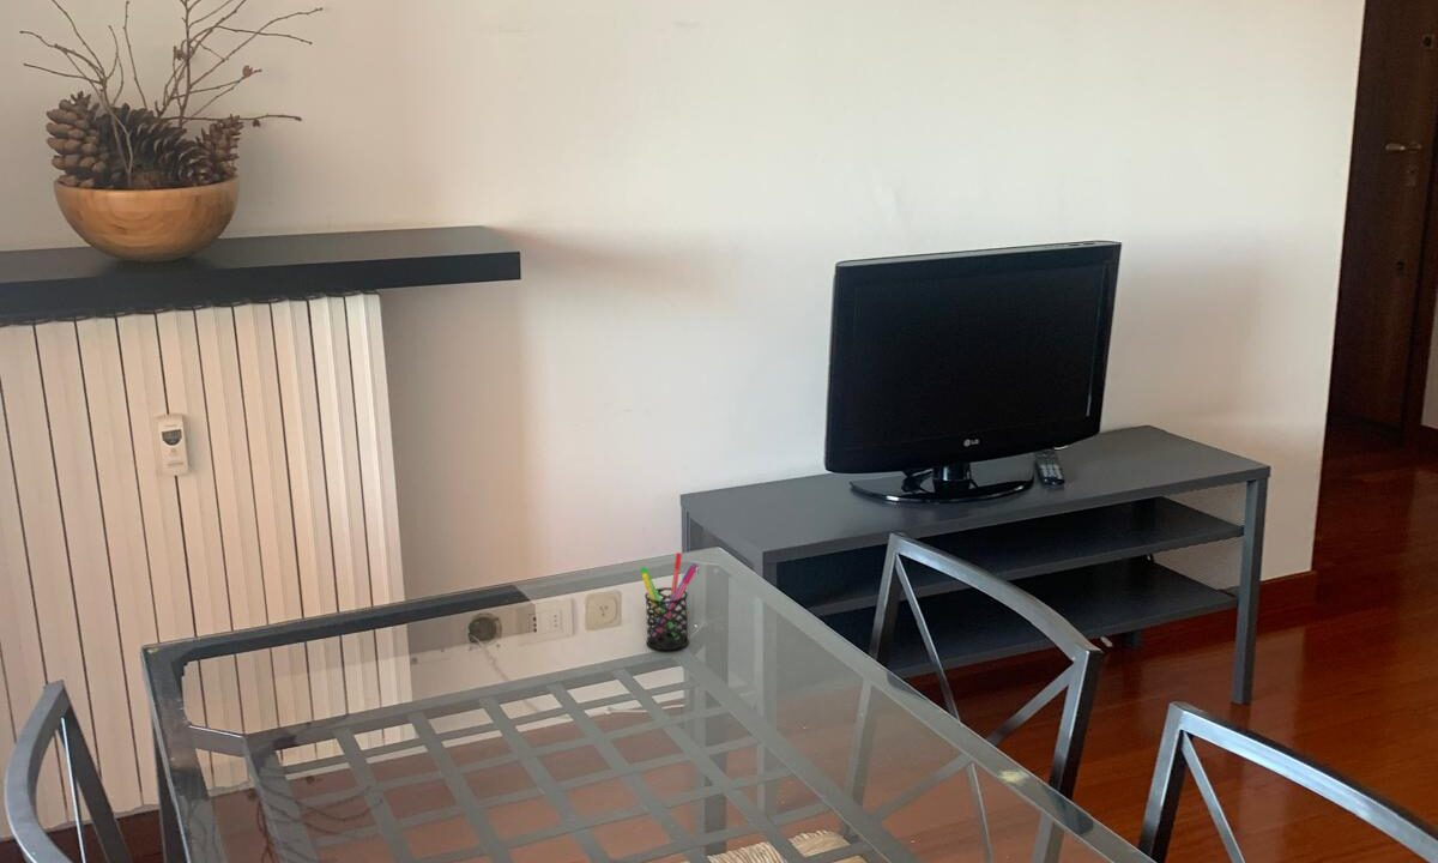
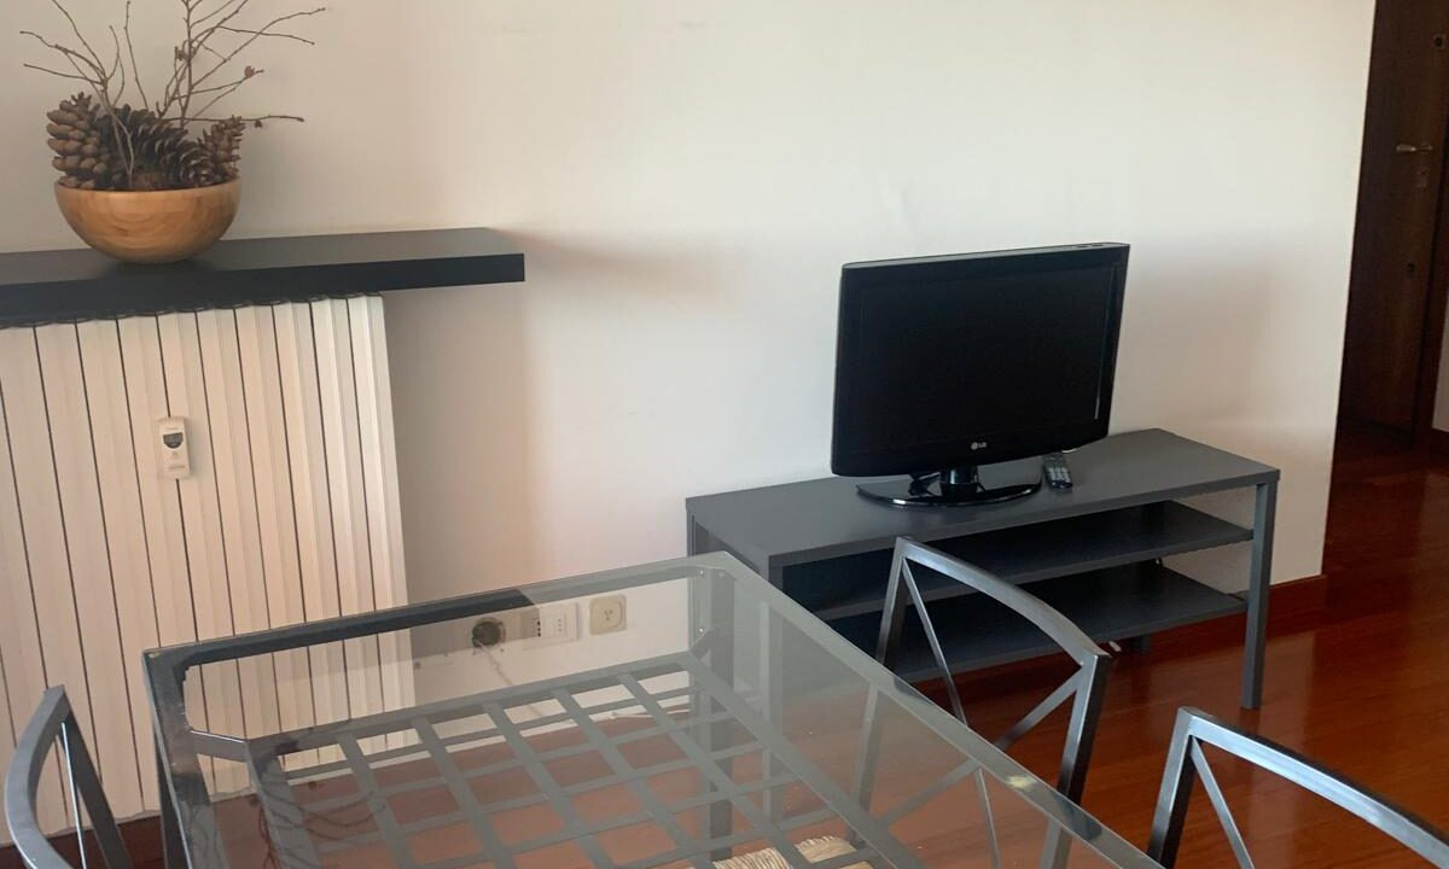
- pen holder (664, 598)
